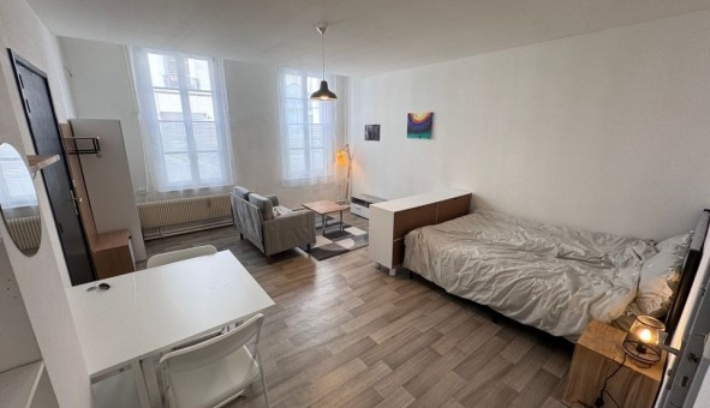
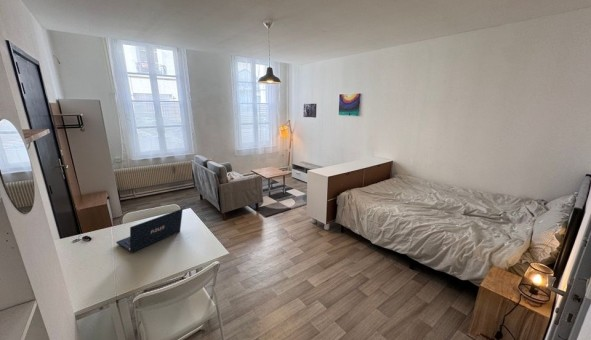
+ laptop (150, 225)
